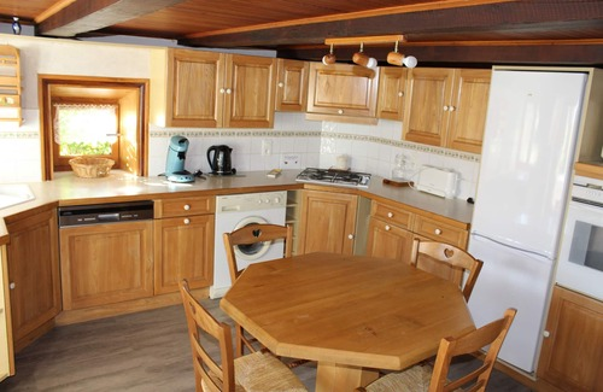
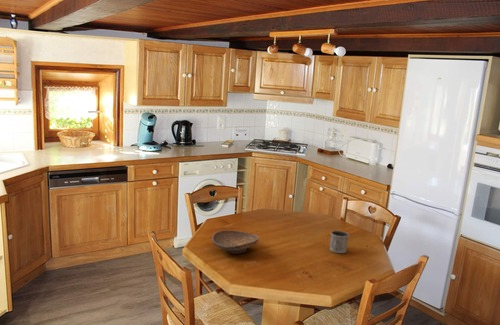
+ decorative bowl (234, 242)
+ mug (338, 242)
